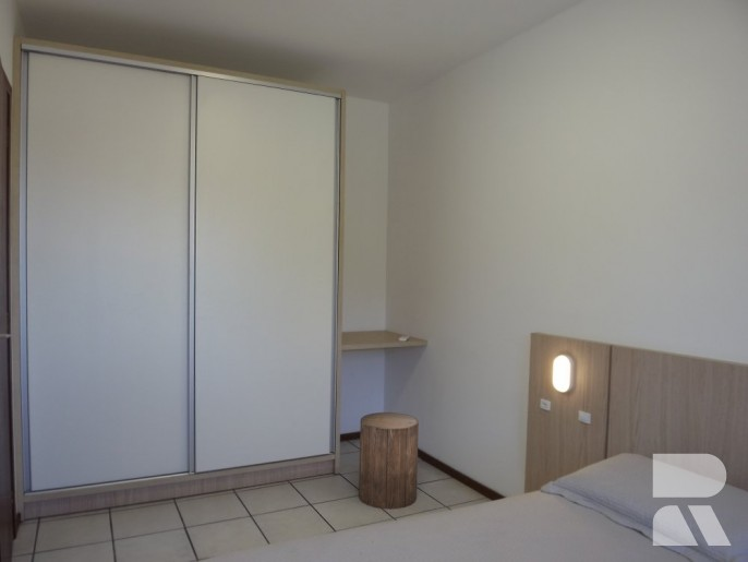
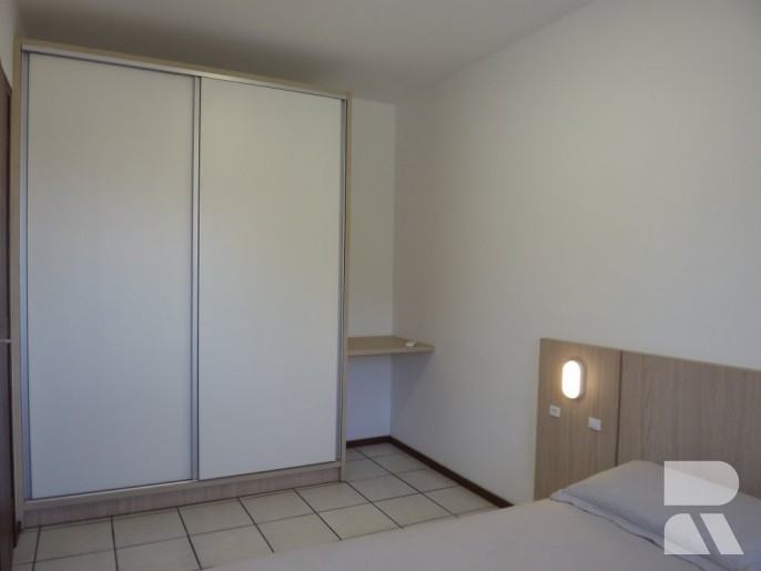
- stool (388, 458)
